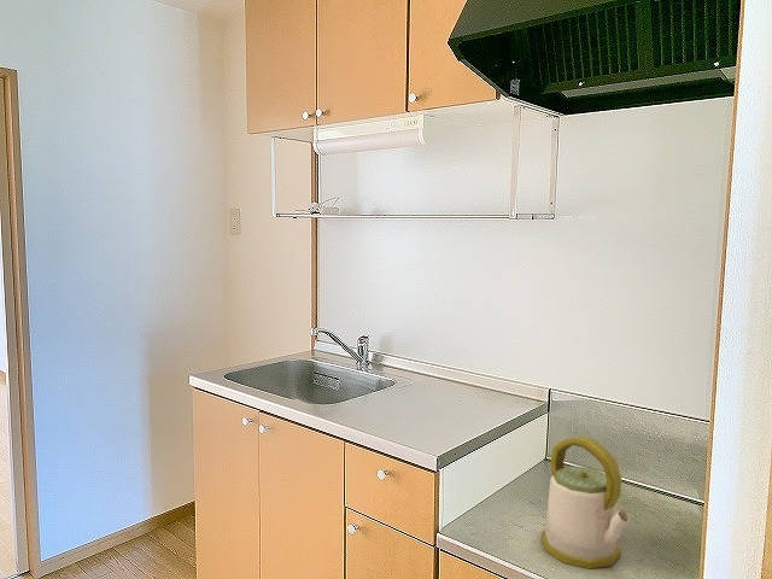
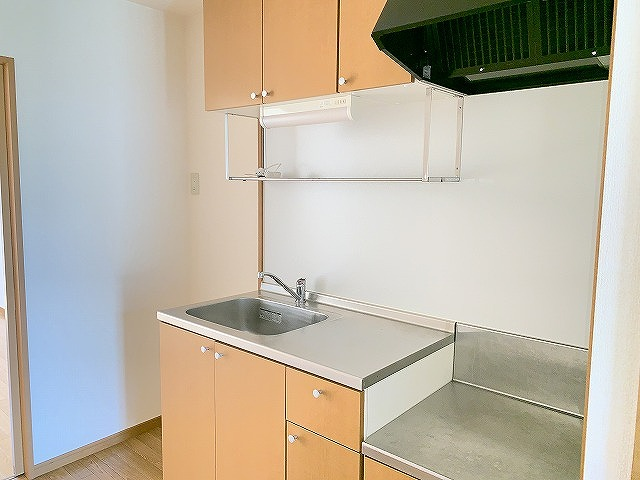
- kettle (587, 496)
